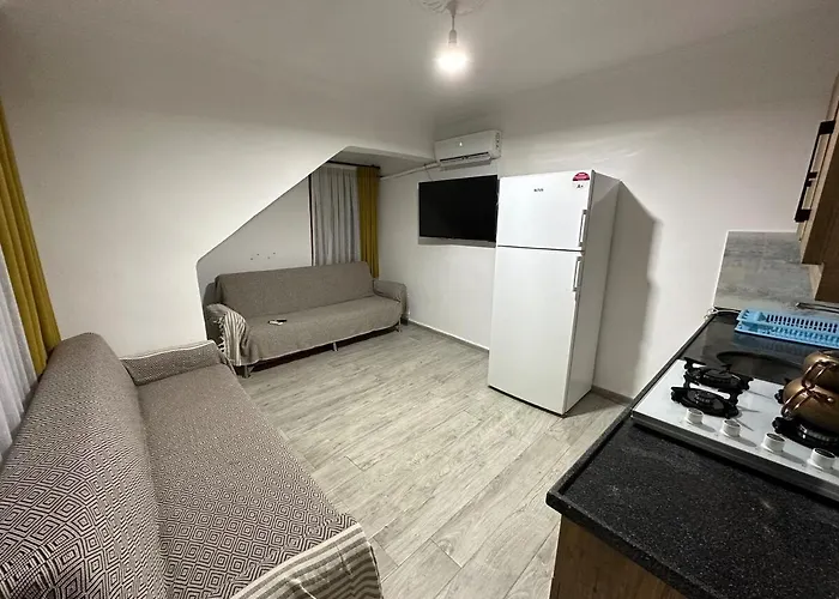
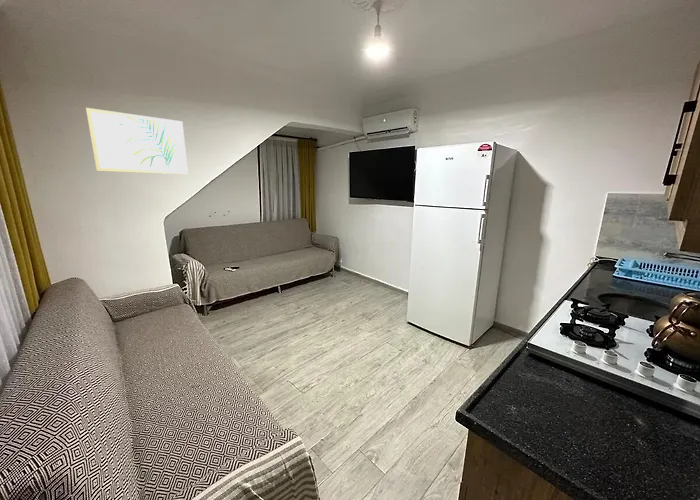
+ wall art (142, 144)
